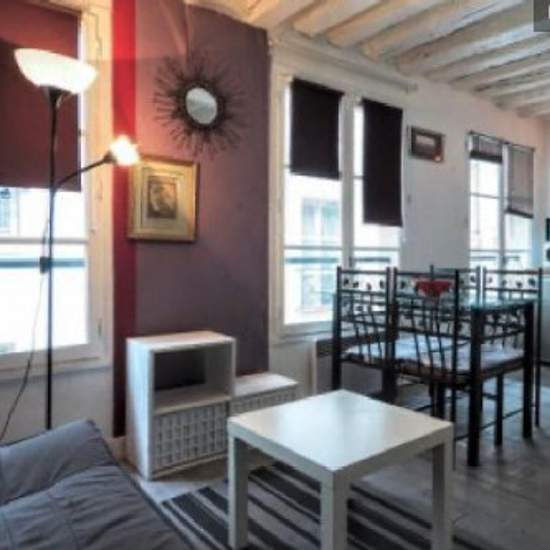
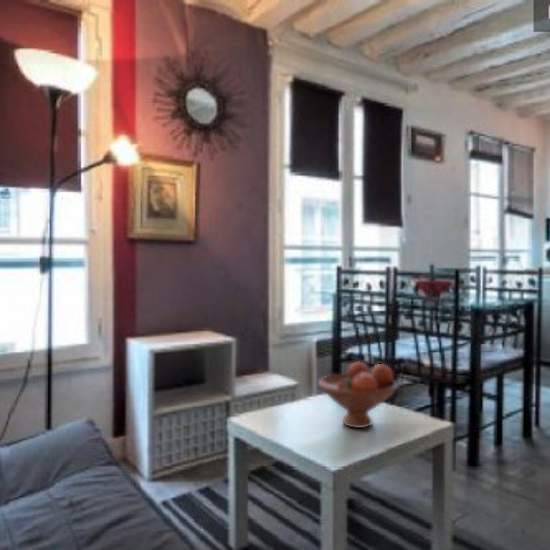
+ fruit bowl (357, 394)
